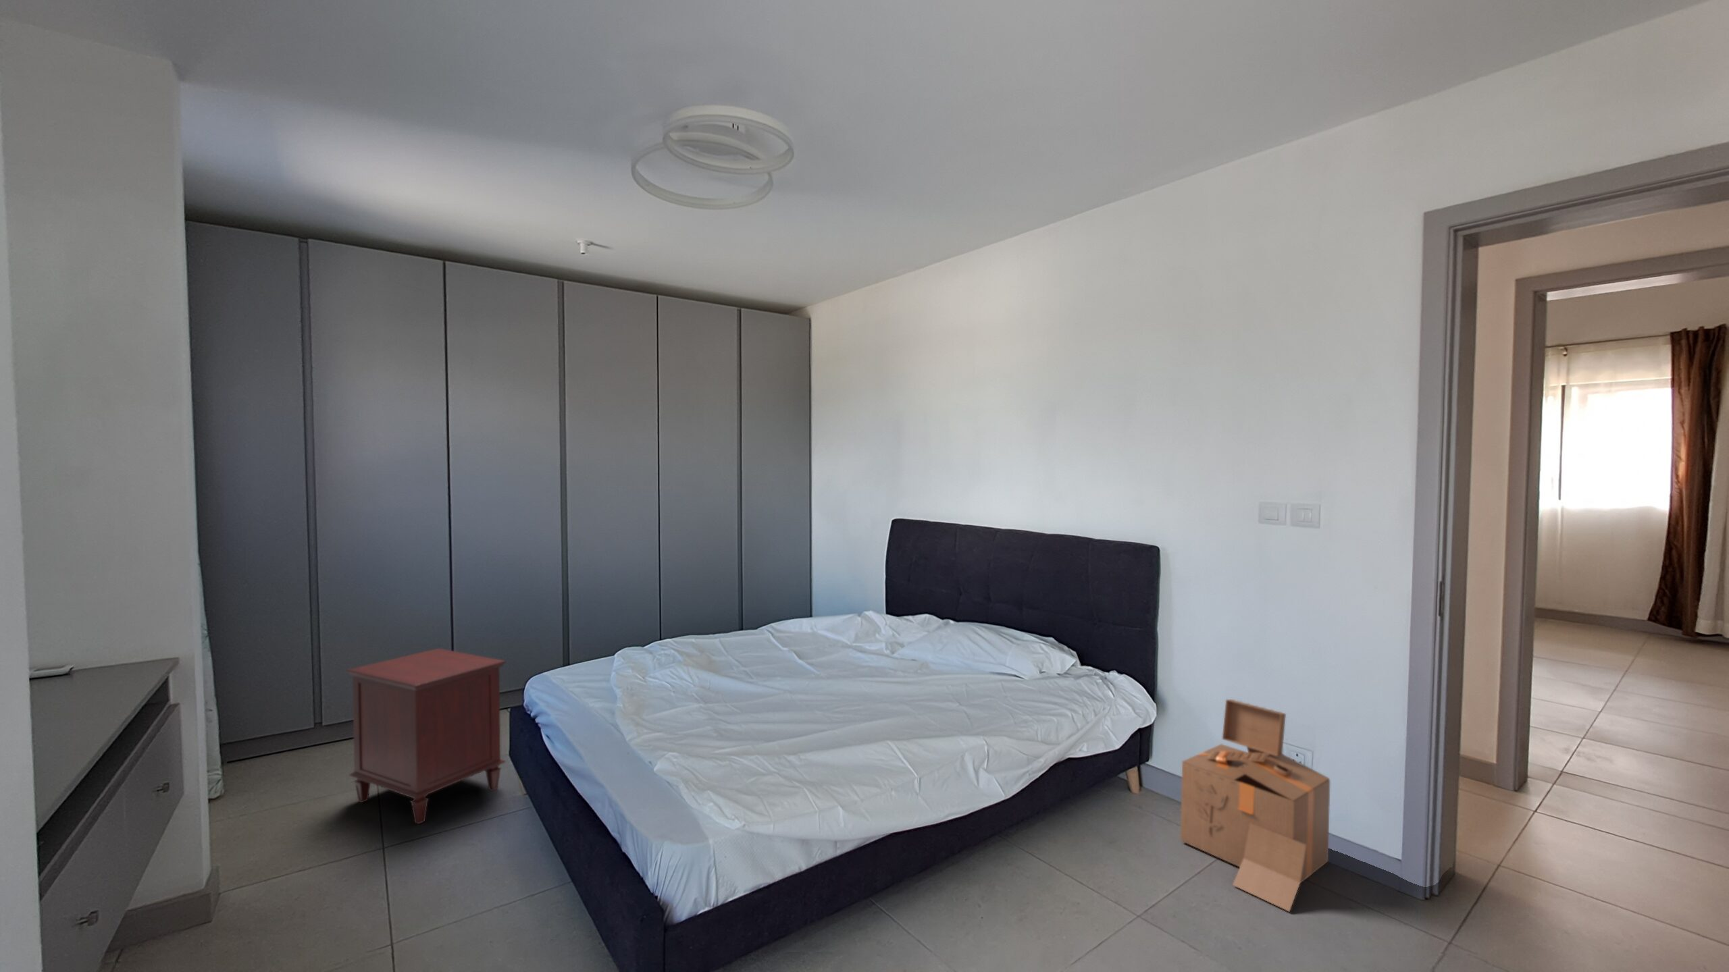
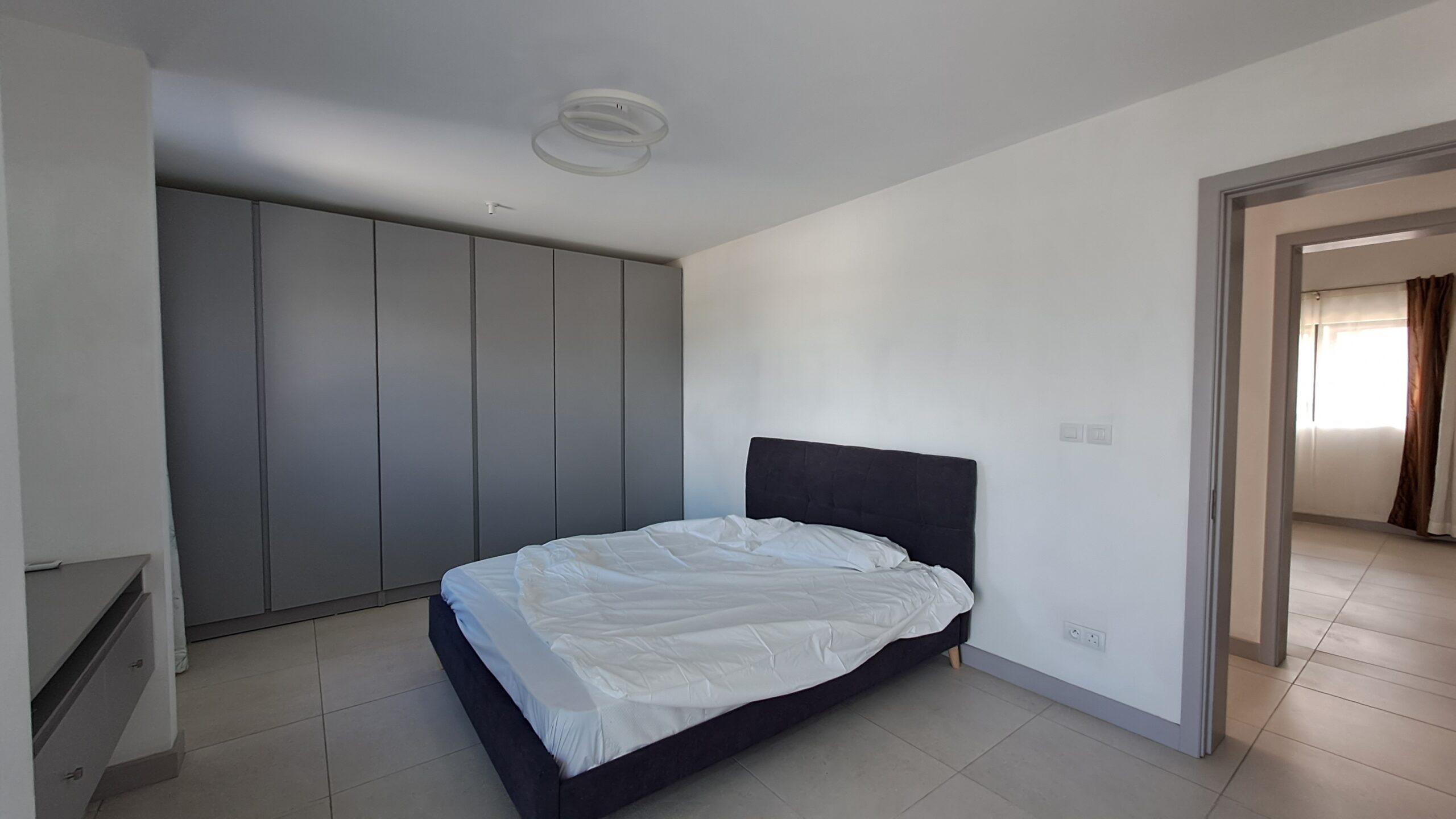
- nightstand (429, 730)
- cardboard box (1252, 789)
